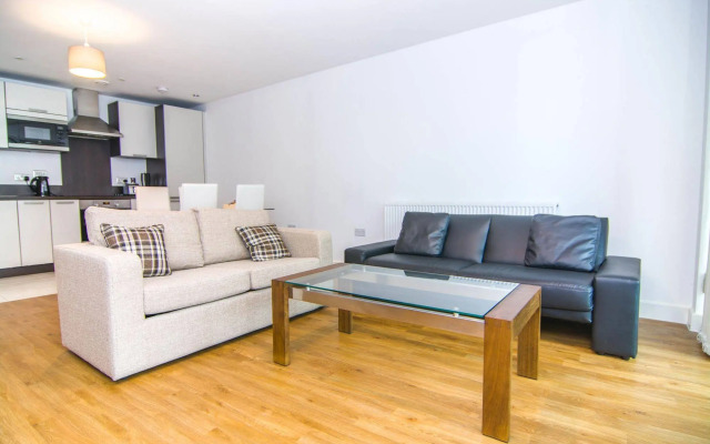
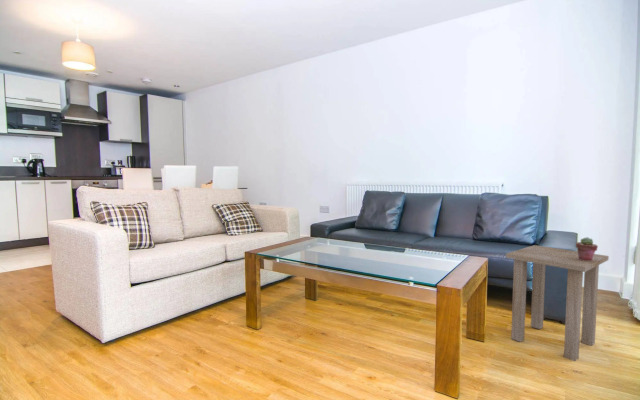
+ potted succulent (586, 248)
+ side table (543, 298)
